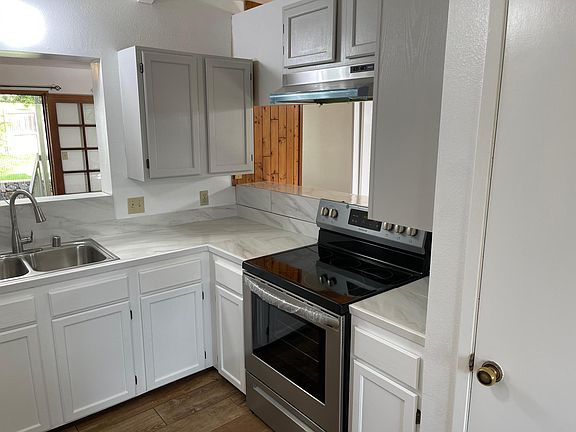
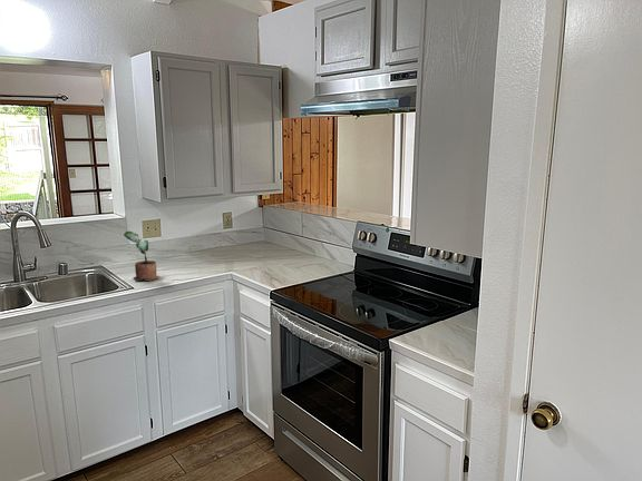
+ potted plant (142, 253)
